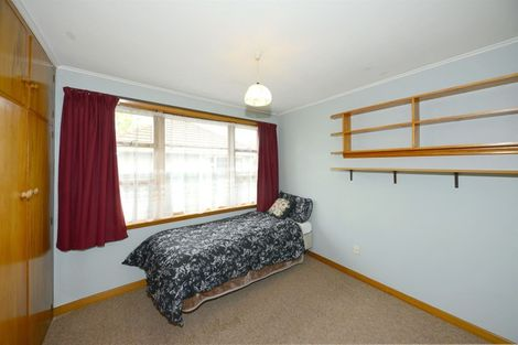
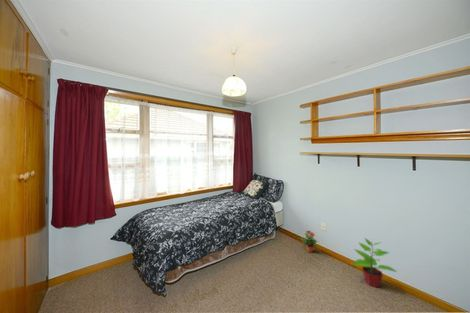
+ potted plant (373, 261)
+ potted plant (309, 241)
